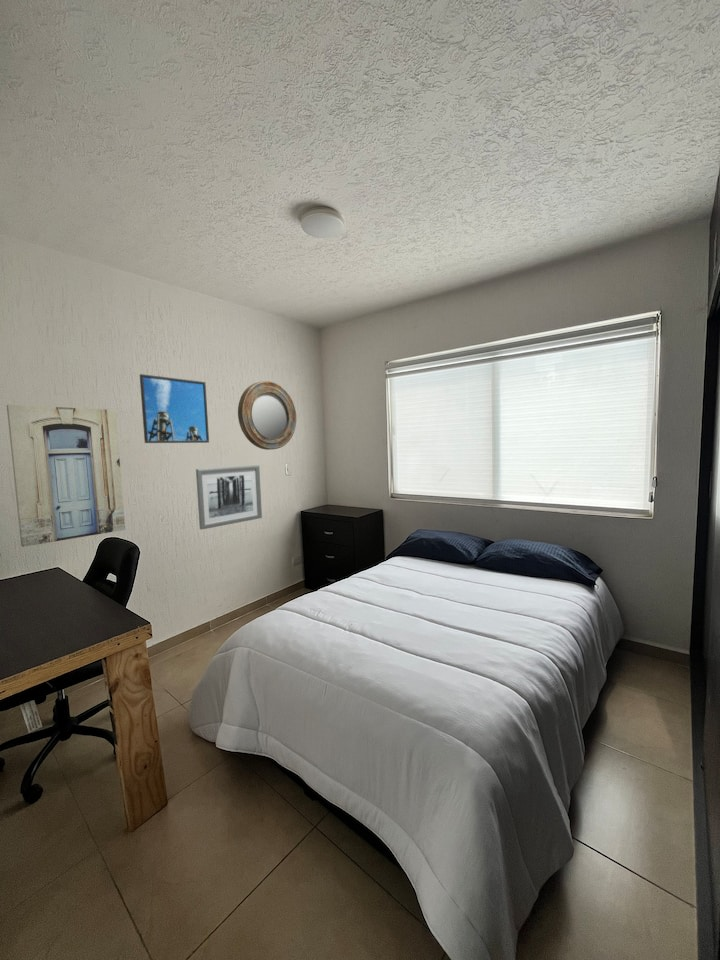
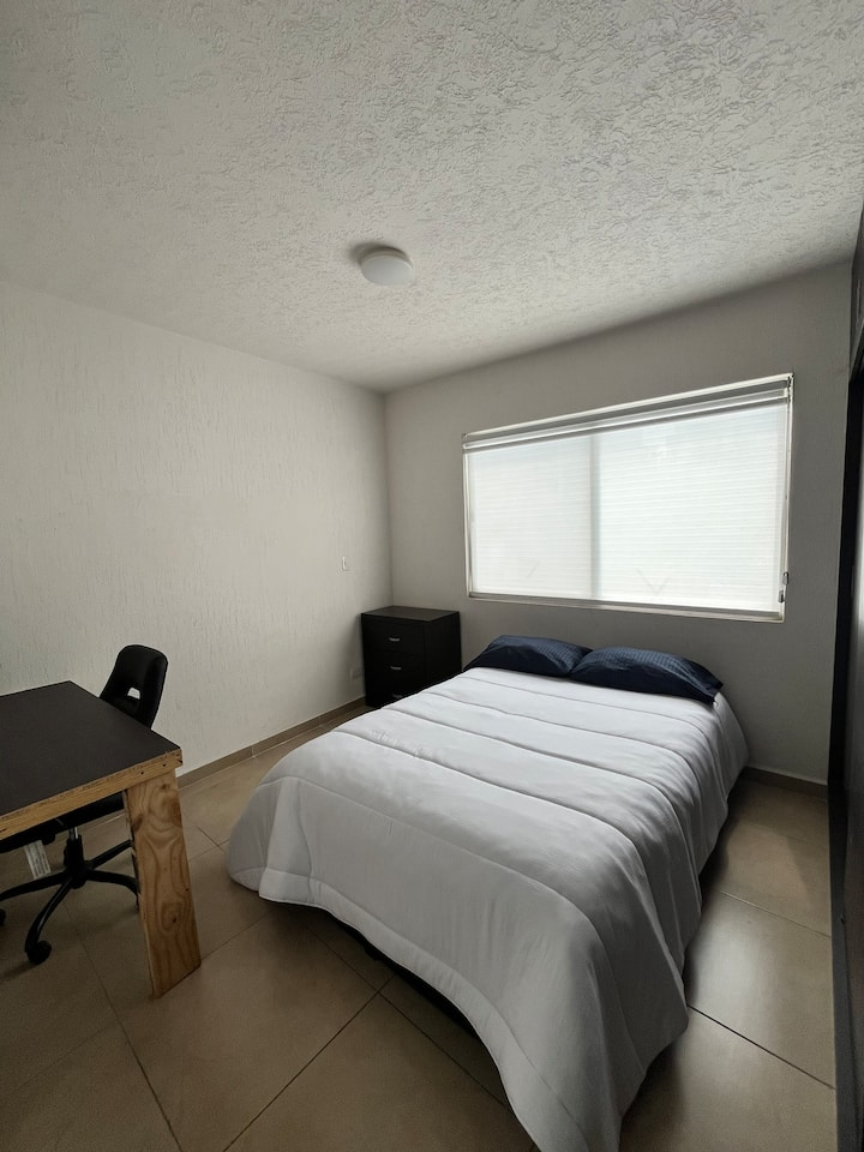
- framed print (176, 410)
- wall art (231, 495)
- home mirror (269, 415)
- wall art (71, 473)
